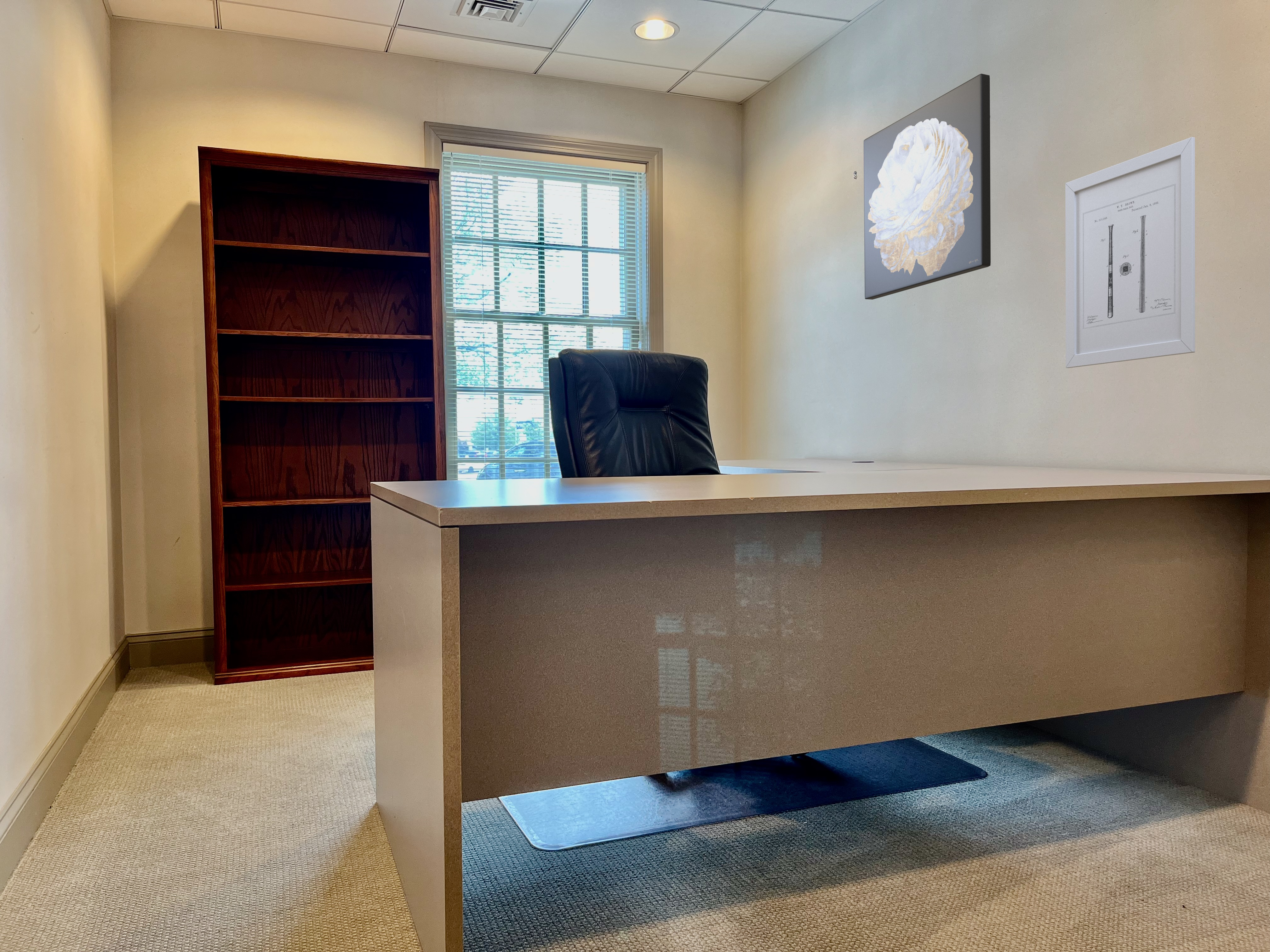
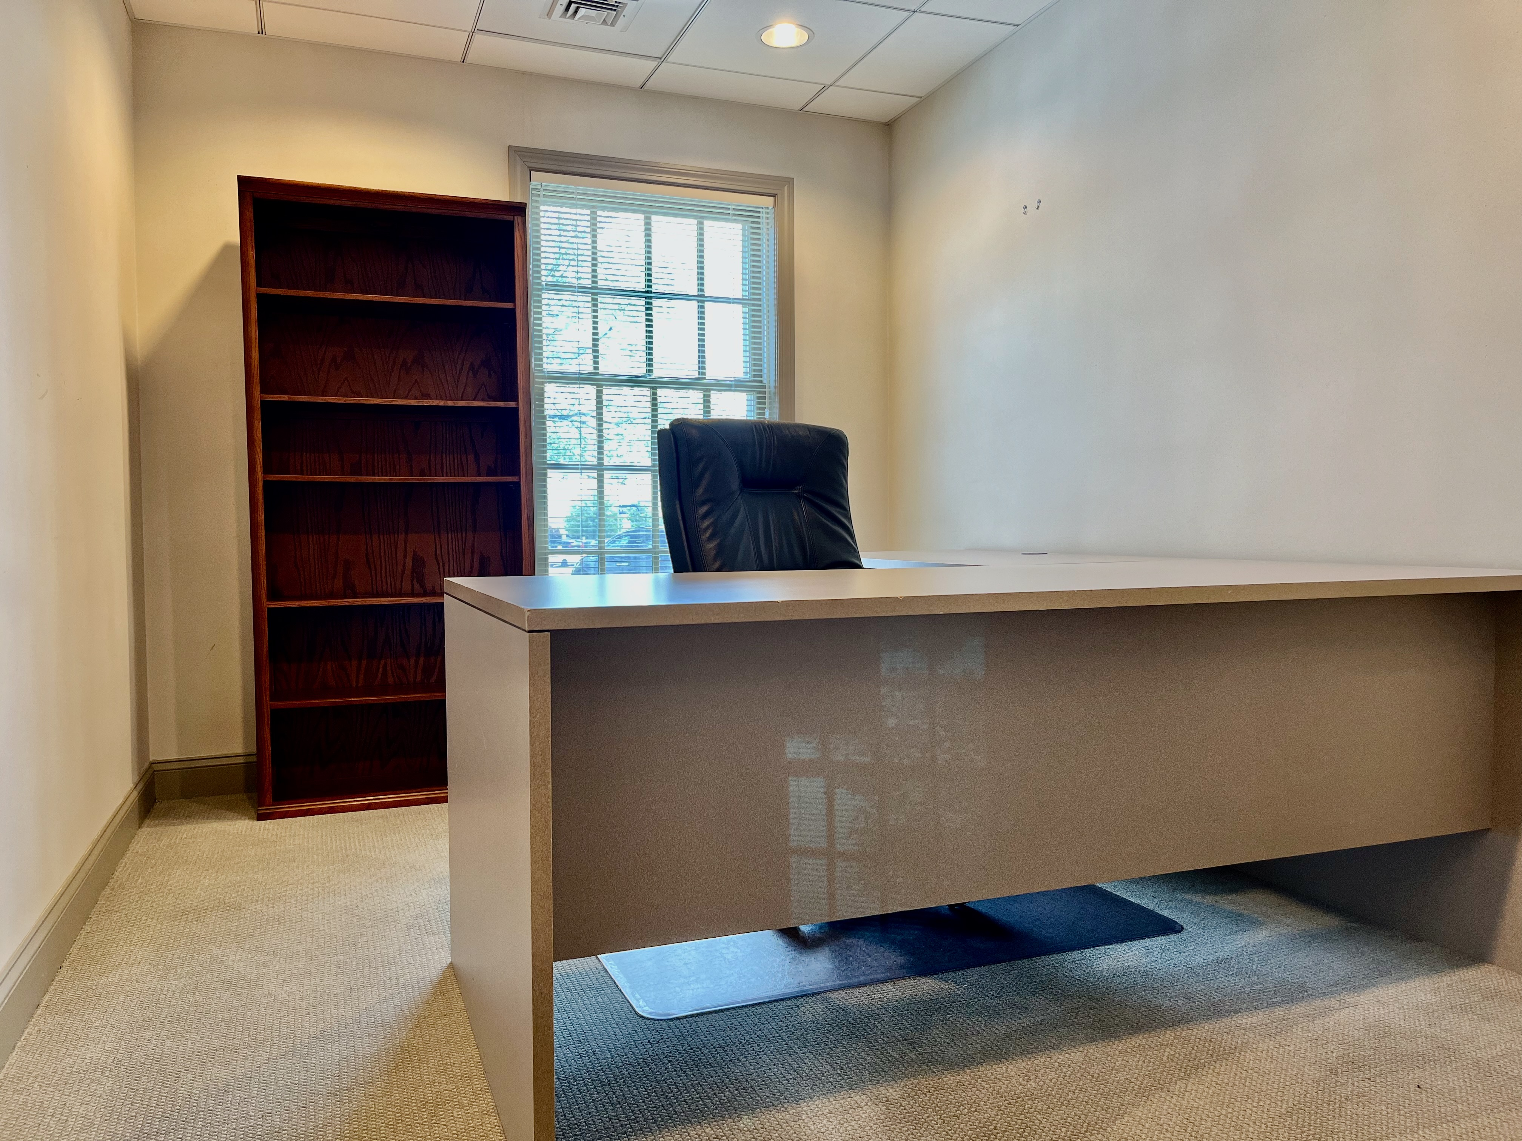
- wall art (922, 197)
- wall art (1125, 261)
